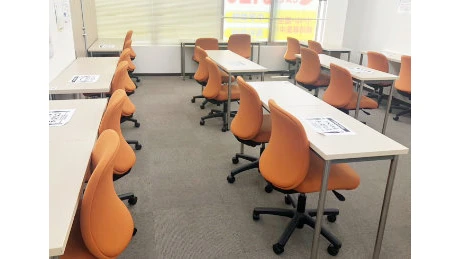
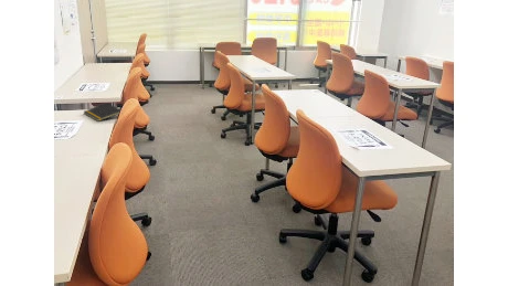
+ notepad (103, 112)
